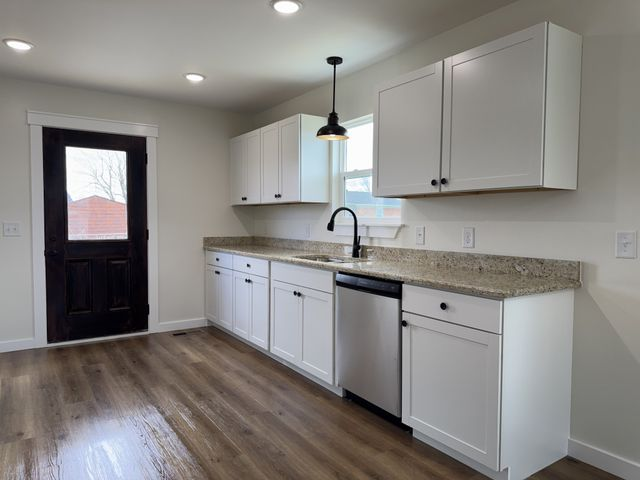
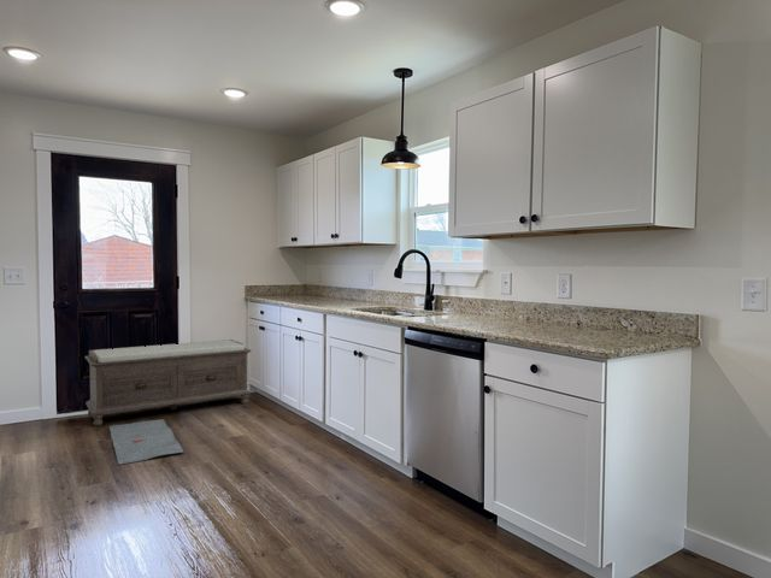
+ bench (171, 377)
+ rug (143, 437)
